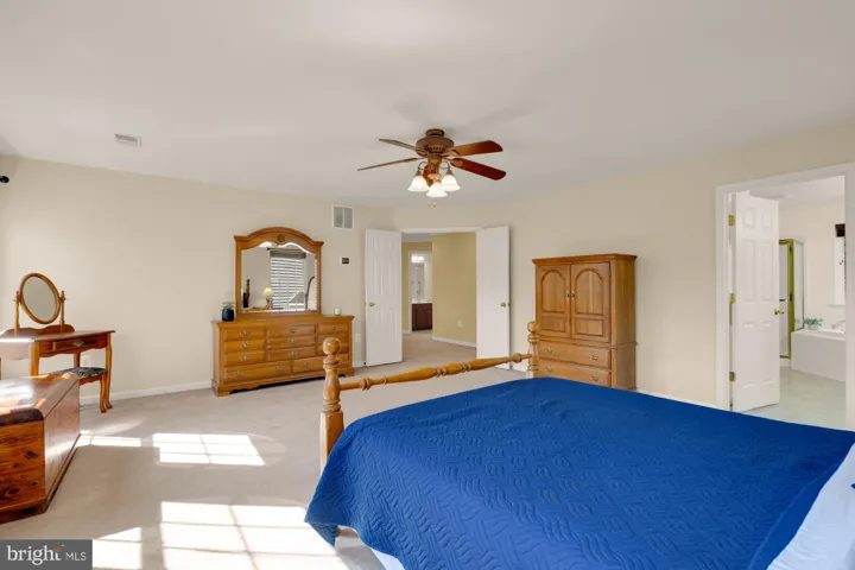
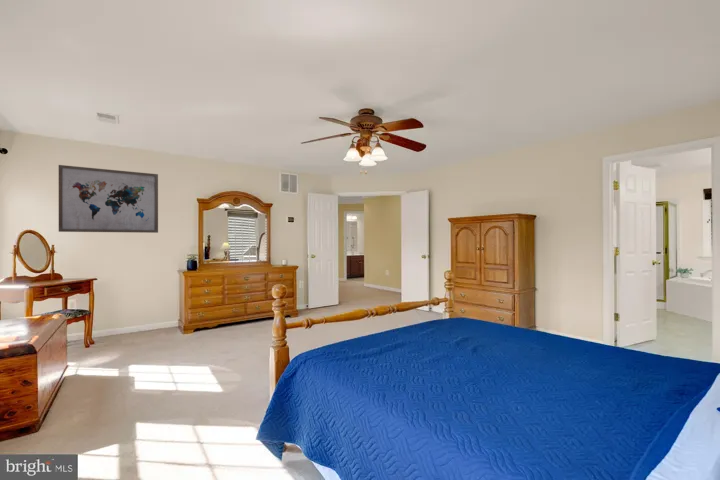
+ wall art (111, 201)
